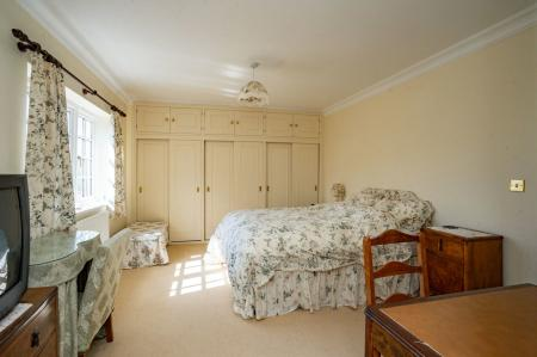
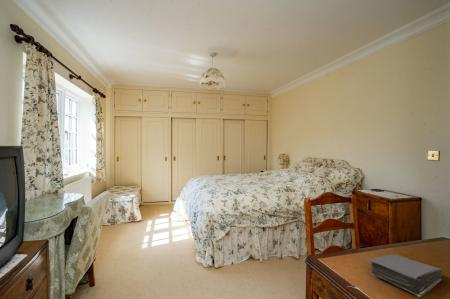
+ book (406, 269)
